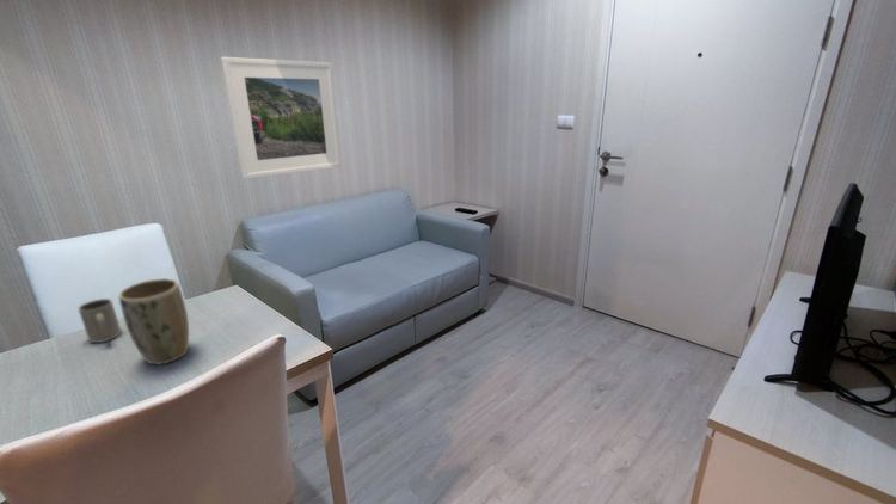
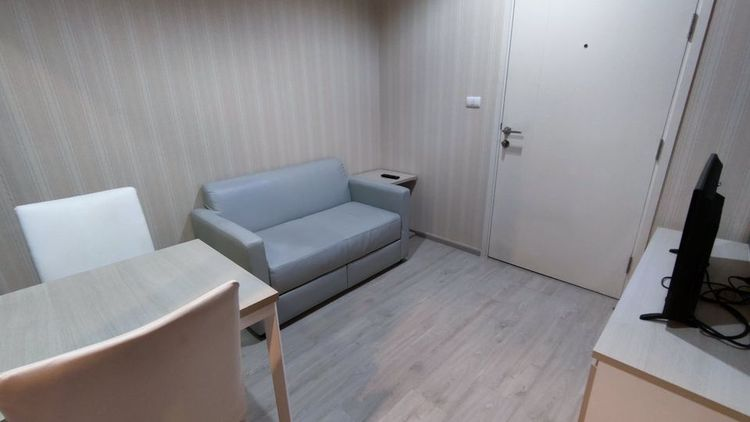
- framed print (288, 118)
- plant pot (158, 322)
- mug (100, 322)
